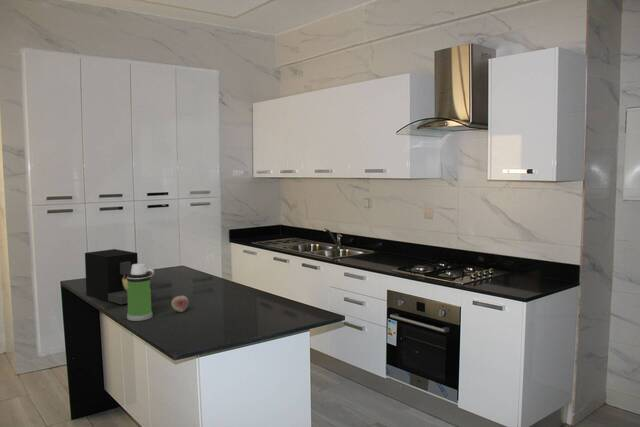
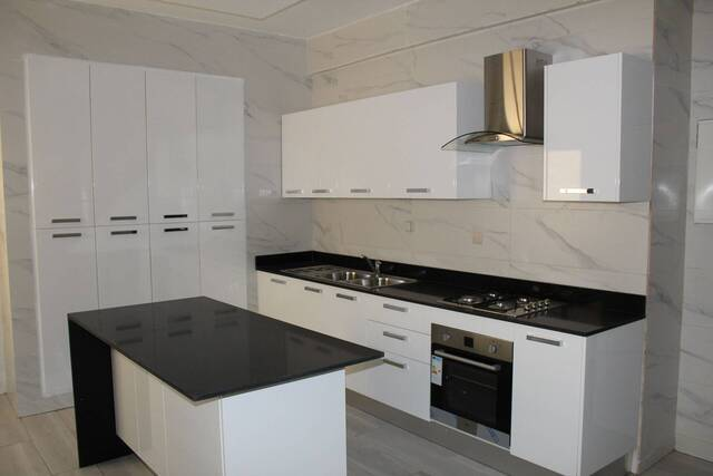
- coffee maker (117, 275)
- fruit (180, 304)
- water bottle (139, 291)
